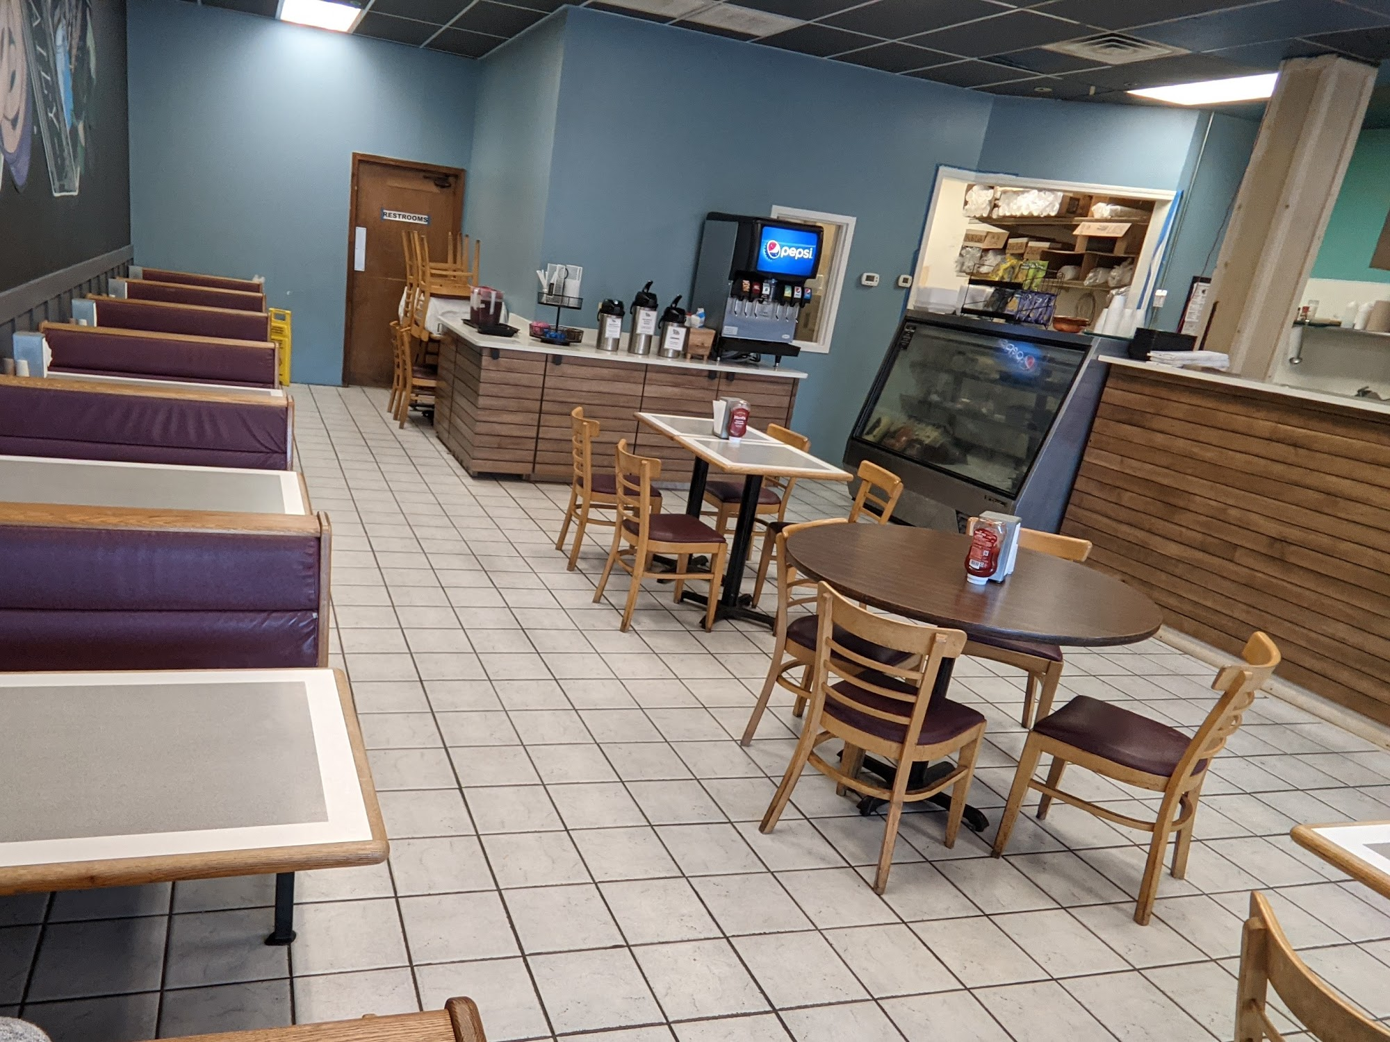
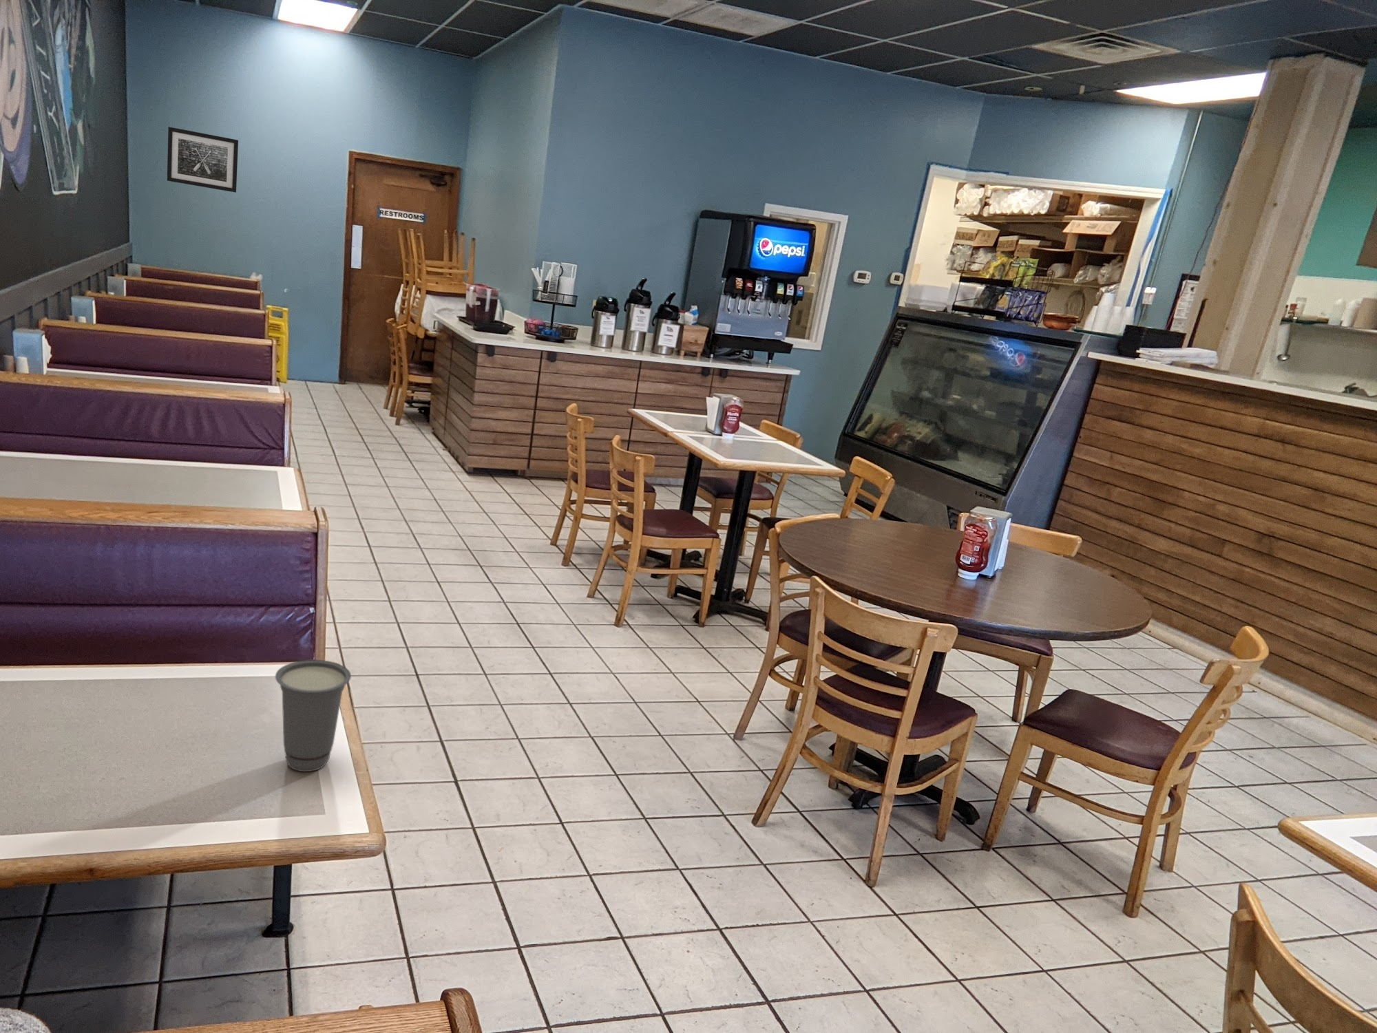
+ wall art (203, 160)
+ cup (310, 719)
